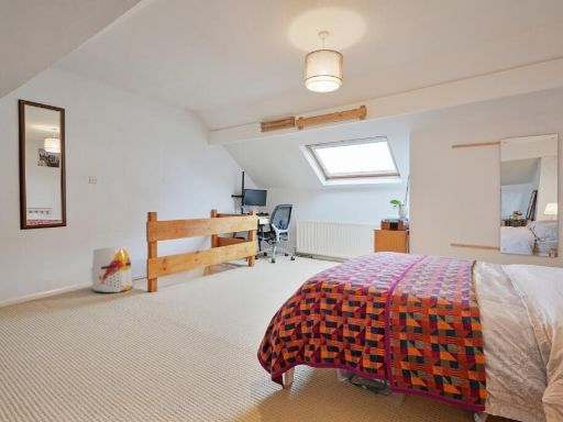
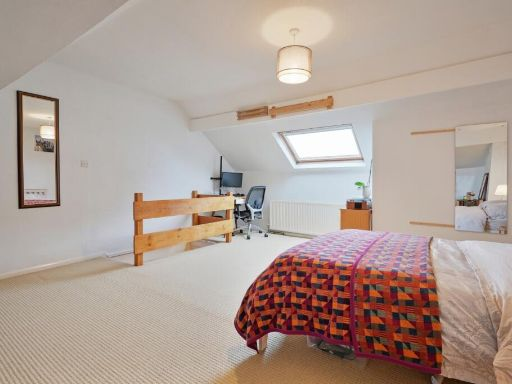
- helmet (112, 267)
